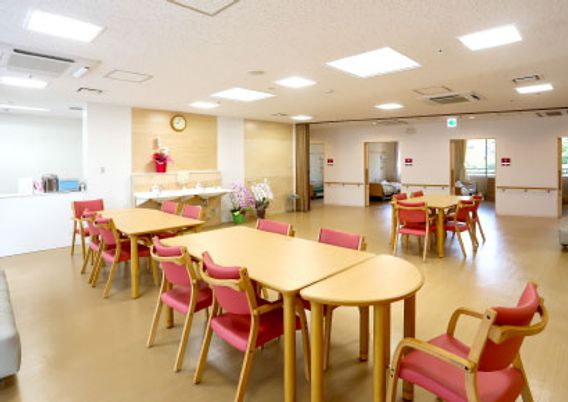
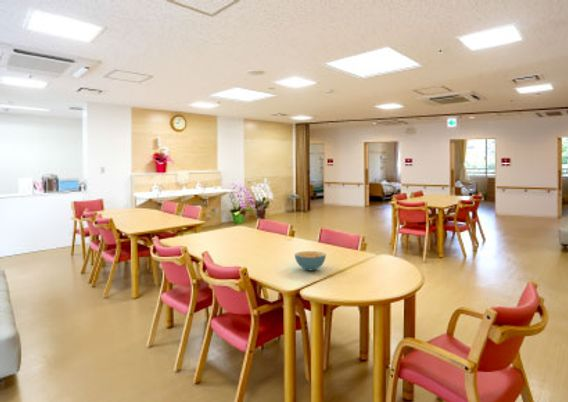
+ cereal bowl (310, 261)
